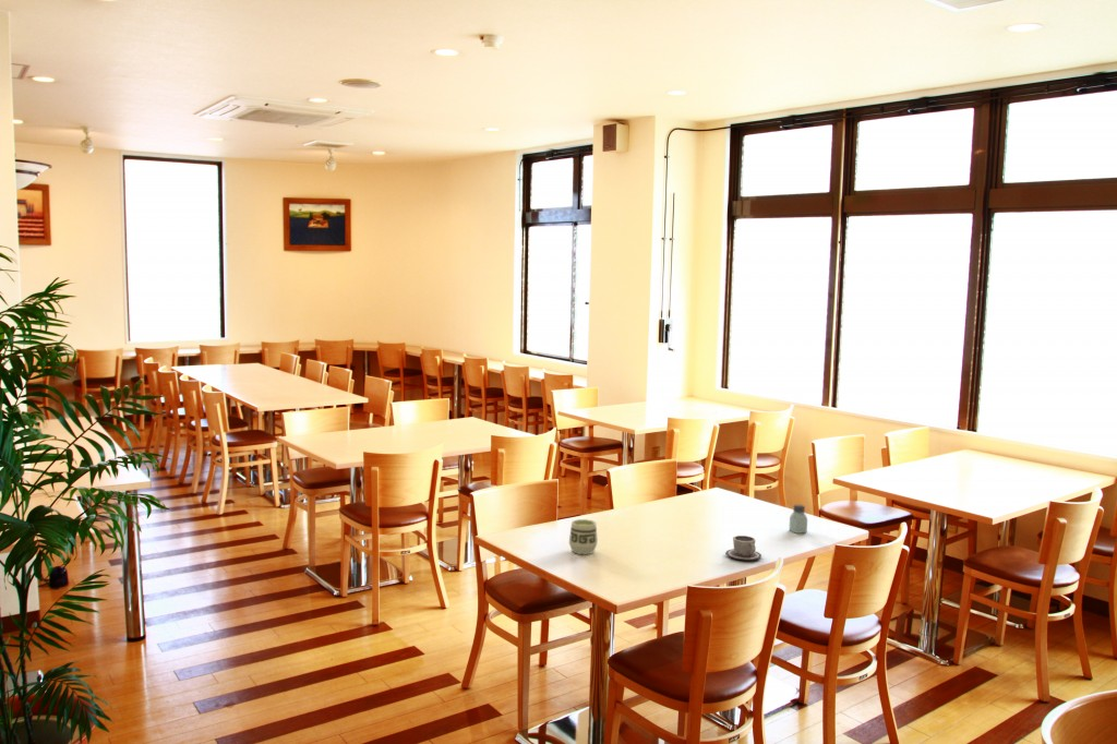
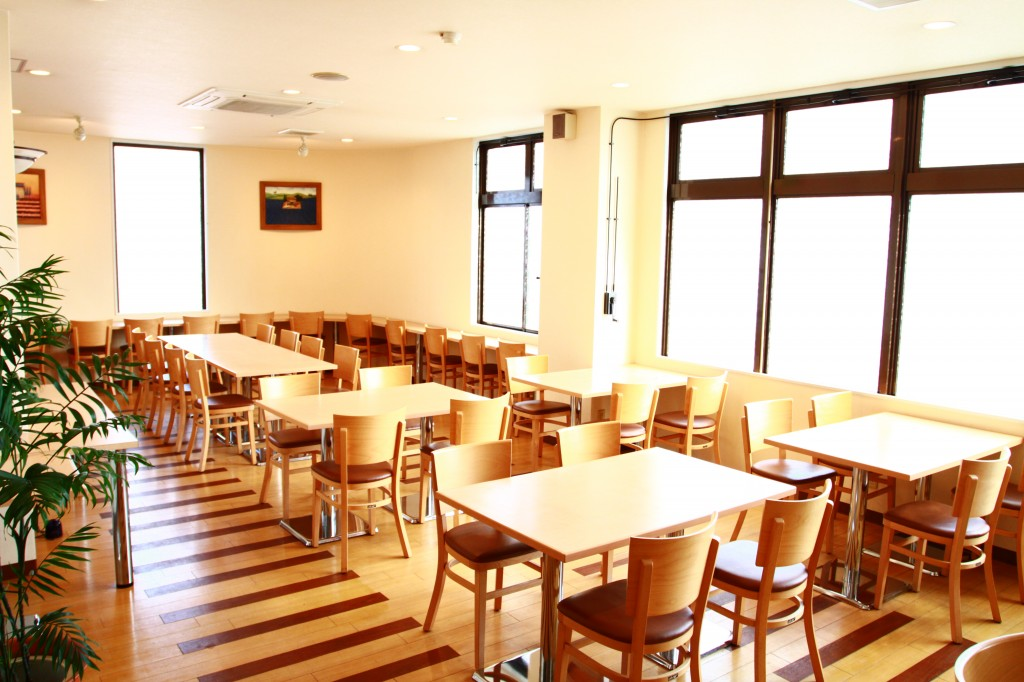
- cup (743, 547)
- saltshaker (798, 518)
- cup (582, 537)
